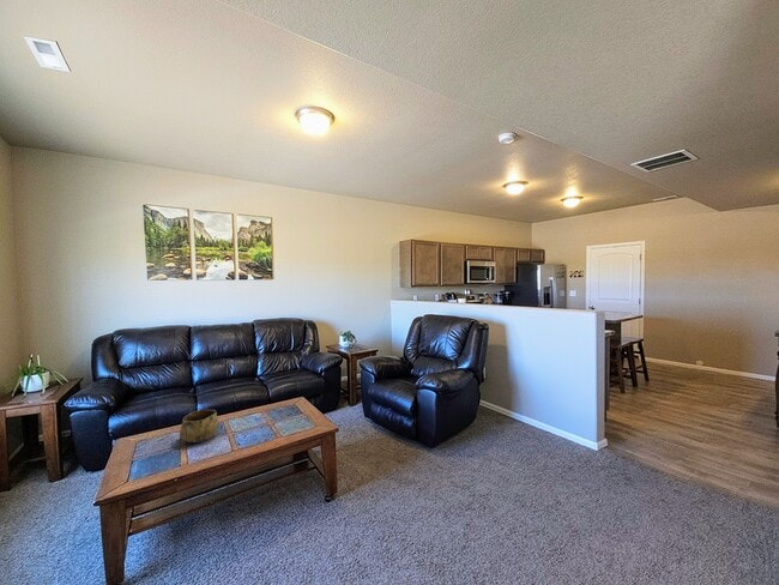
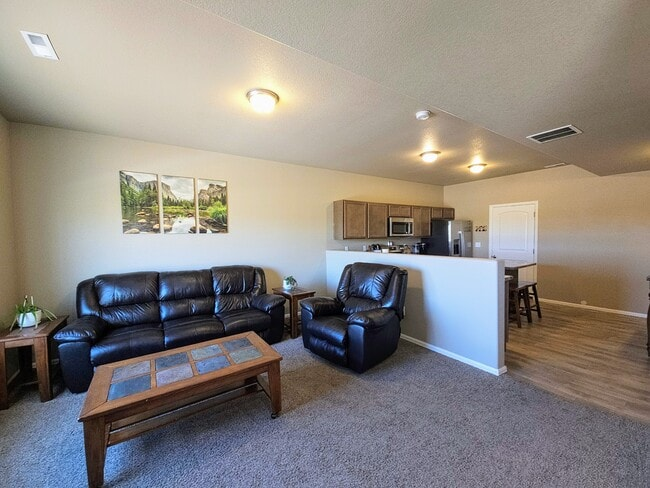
- decorative bowl (200, 427)
